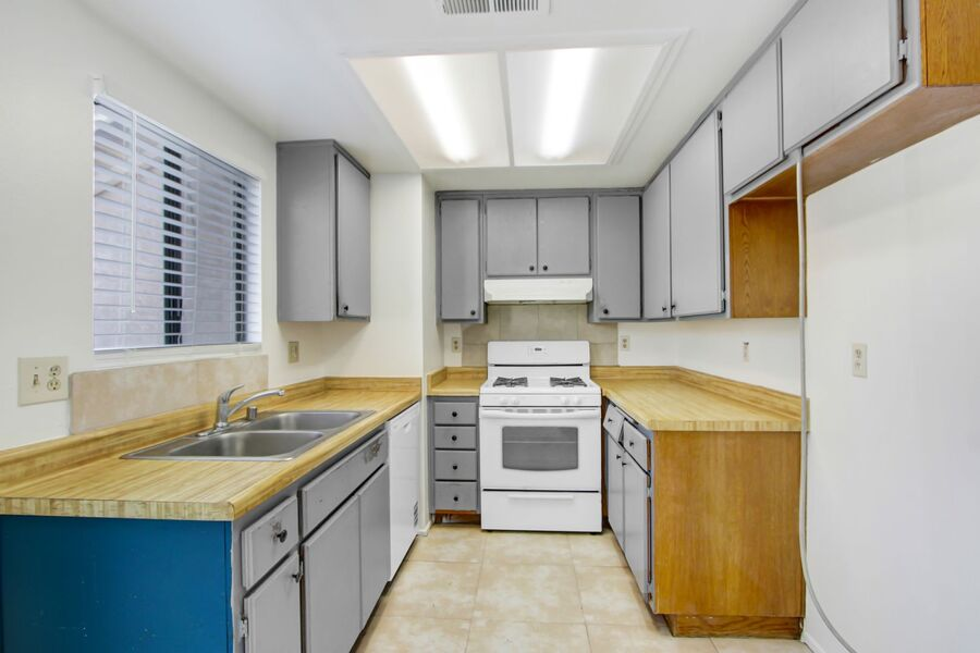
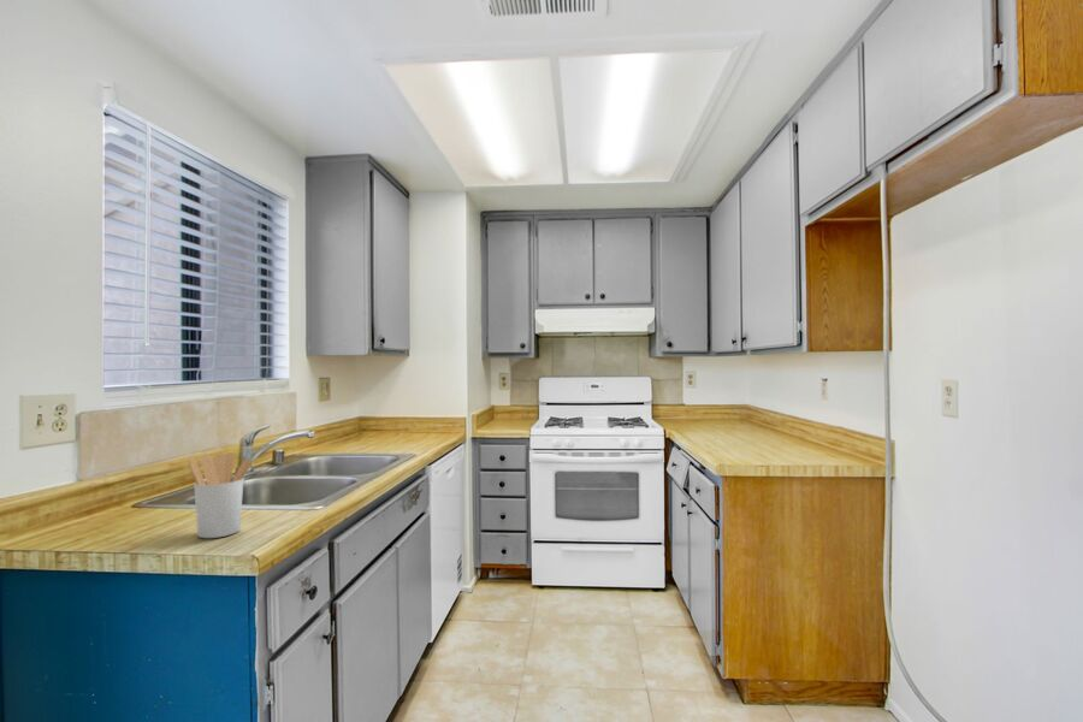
+ utensil holder (218, 491)
